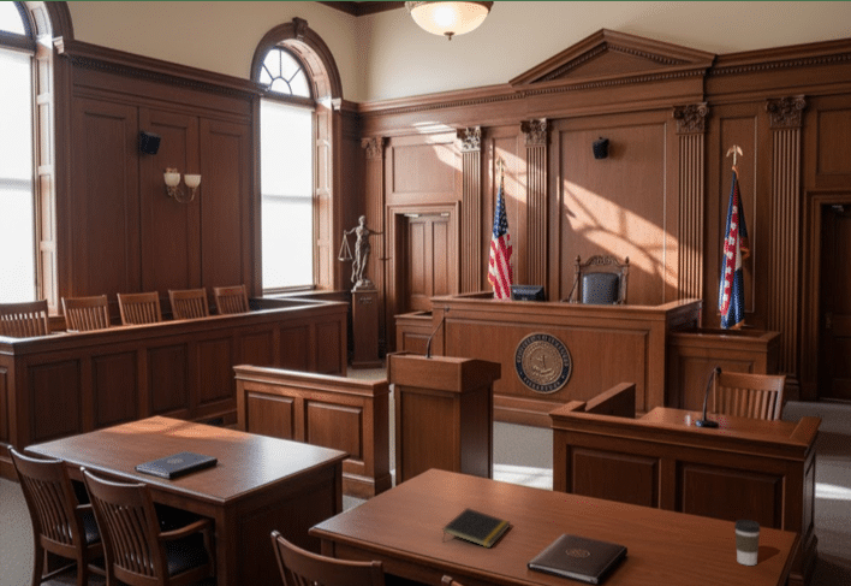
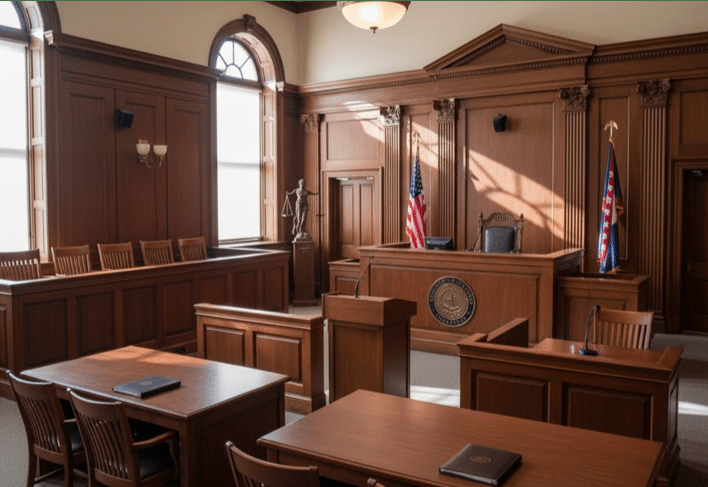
- coffee cup (746, 541)
- notepad (477, 526)
